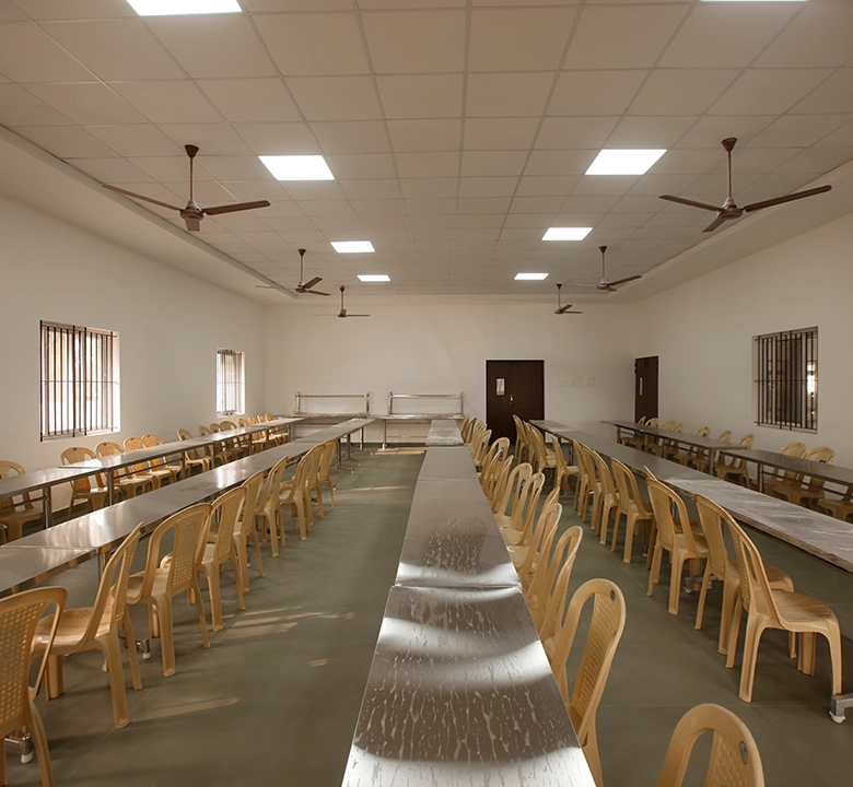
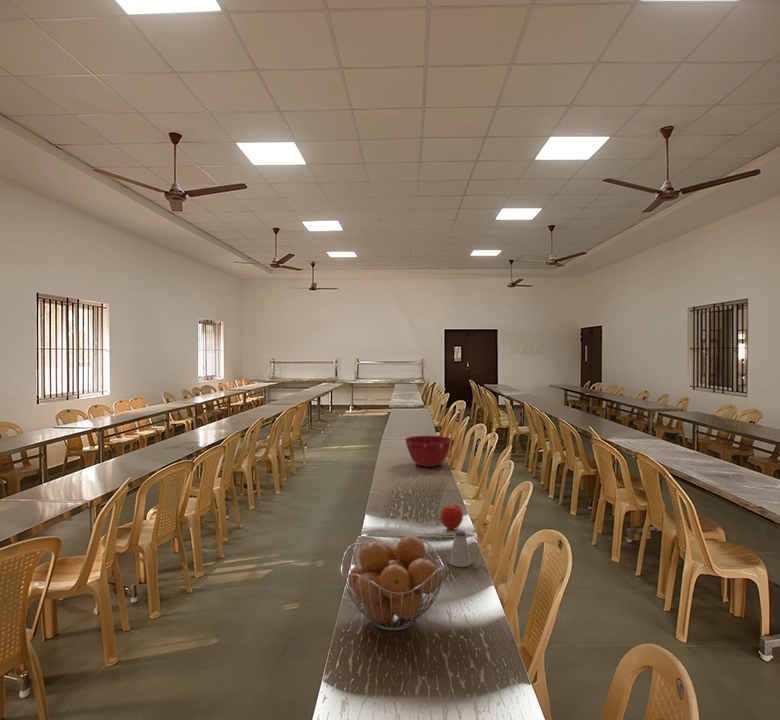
+ apple (451, 516)
+ saltshaker (460, 547)
+ mixing bowl (428, 451)
+ fruit basket (393, 579)
